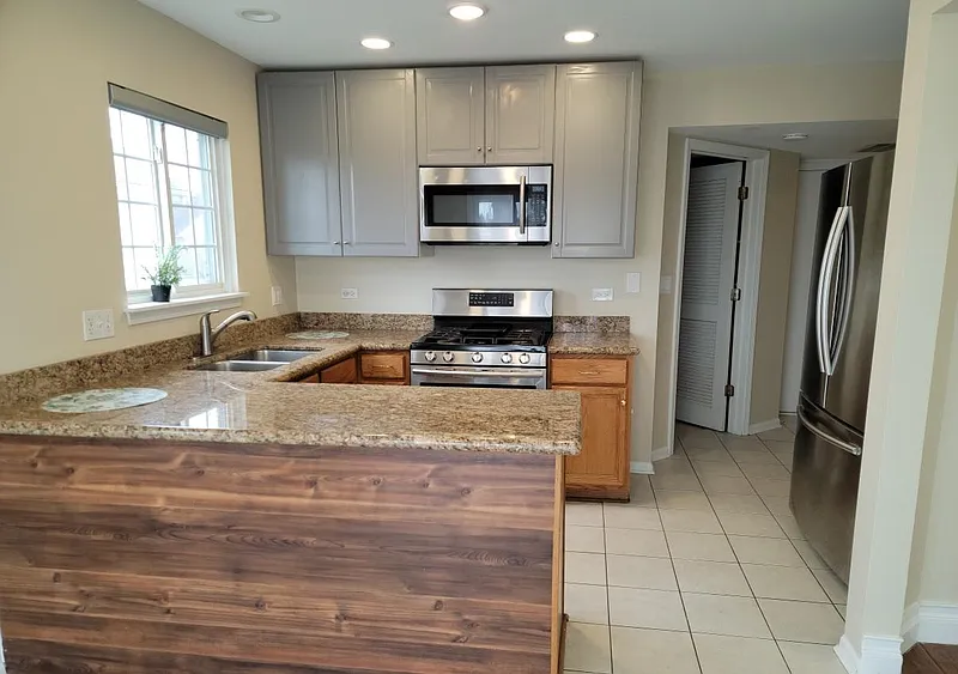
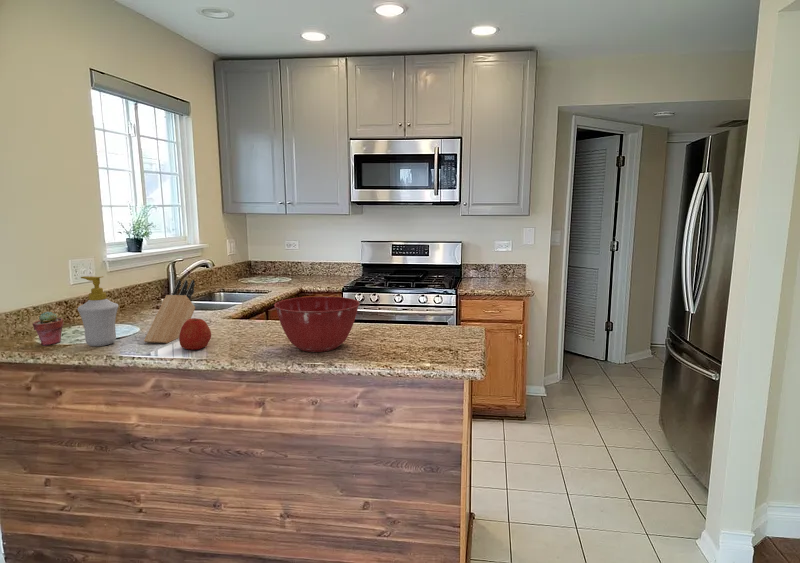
+ apple (194, 332)
+ soap bottle (98, 310)
+ potted succulent (49, 327)
+ knife block (172, 309)
+ mixing bowl (318, 324)
